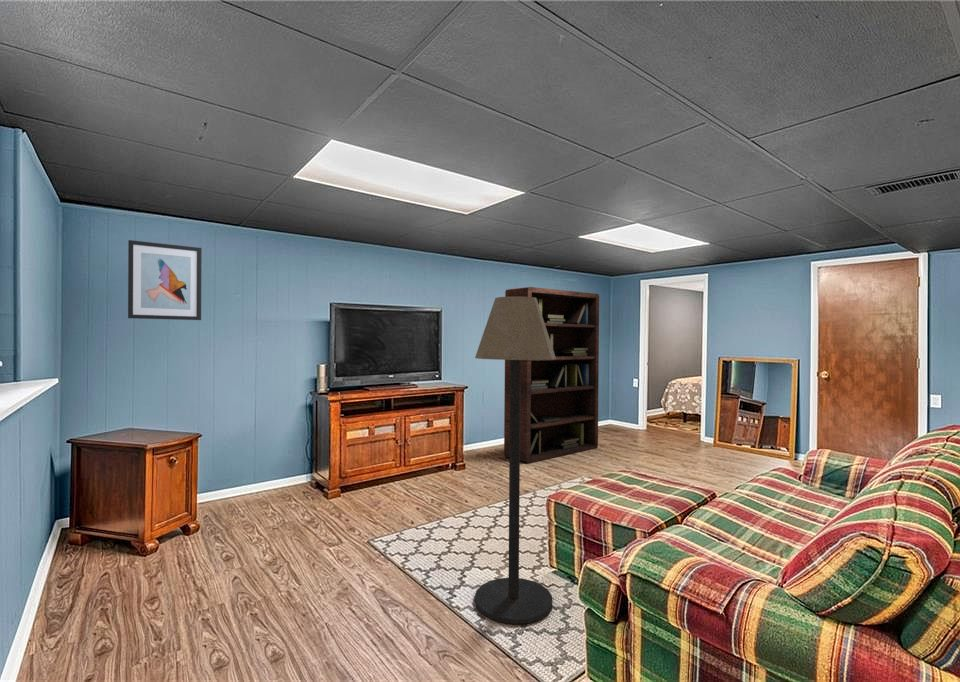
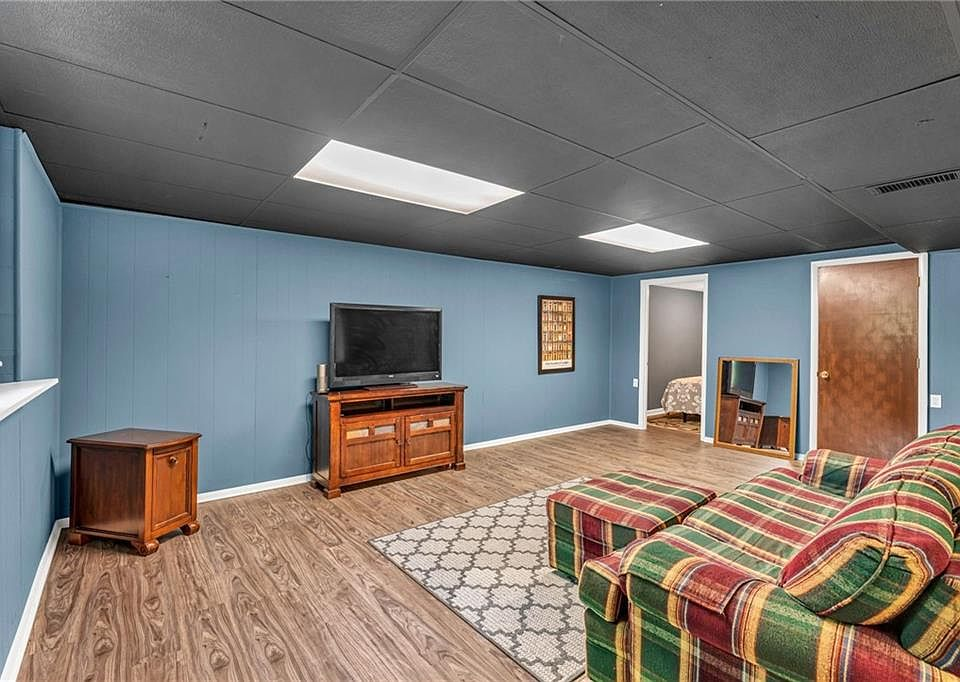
- bookcase (553, 372)
- floor lamp (514, 449)
- wall art (166, 281)
